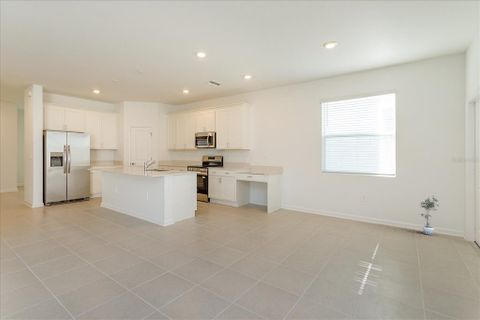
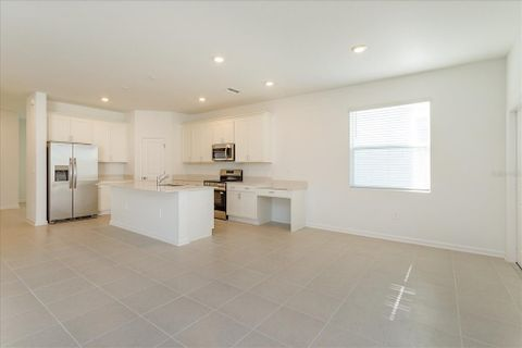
- potted plant (428, 215)
